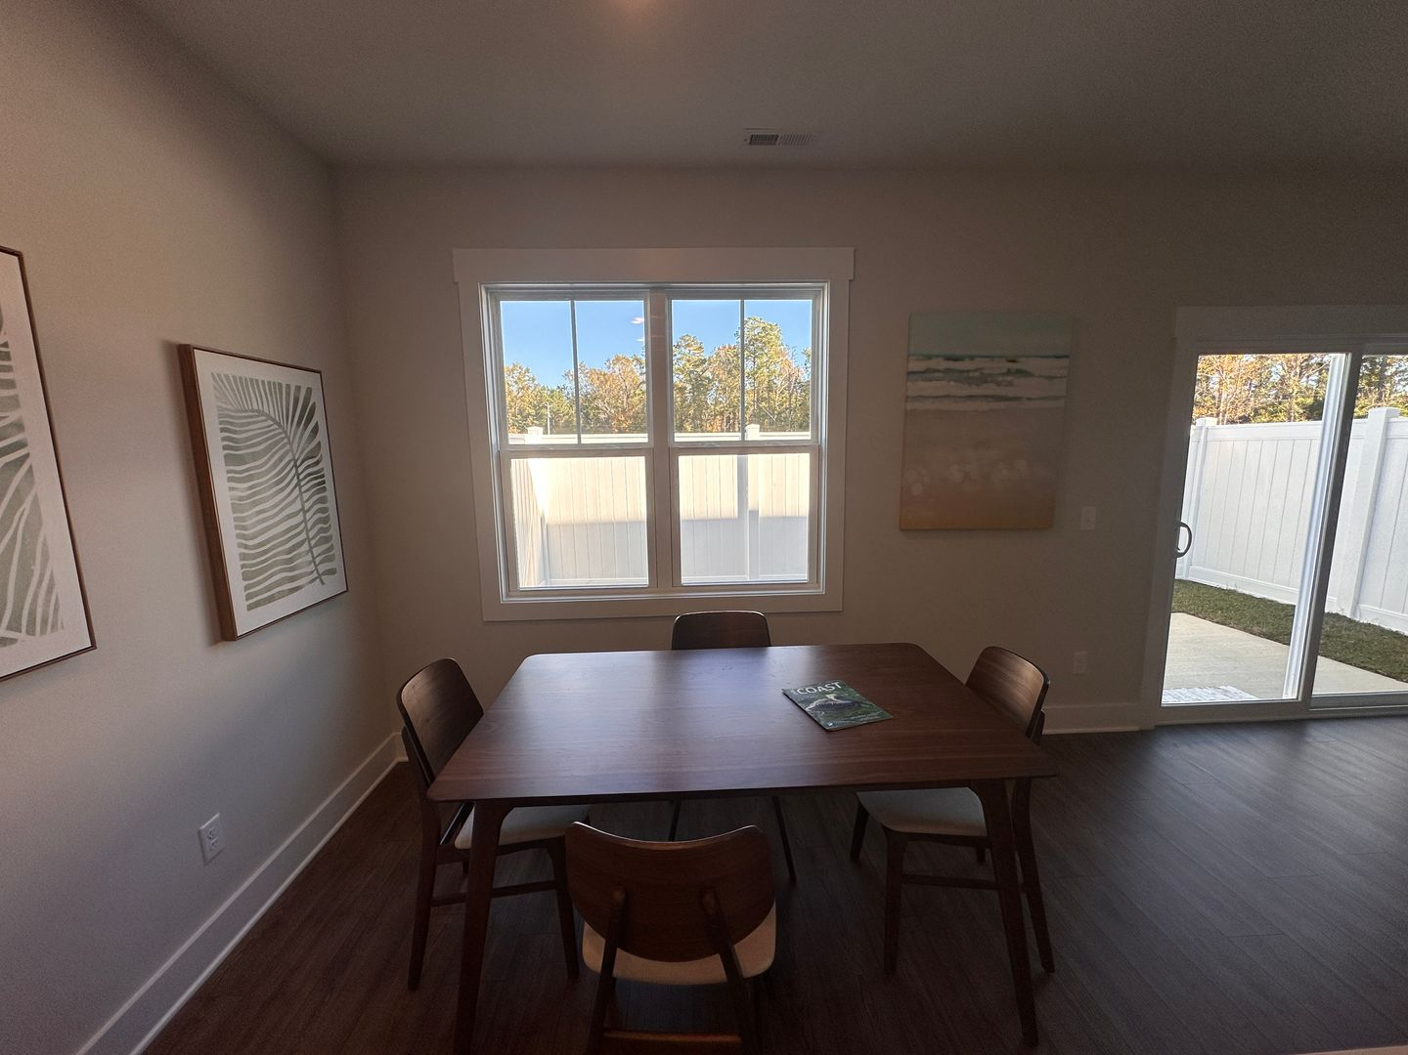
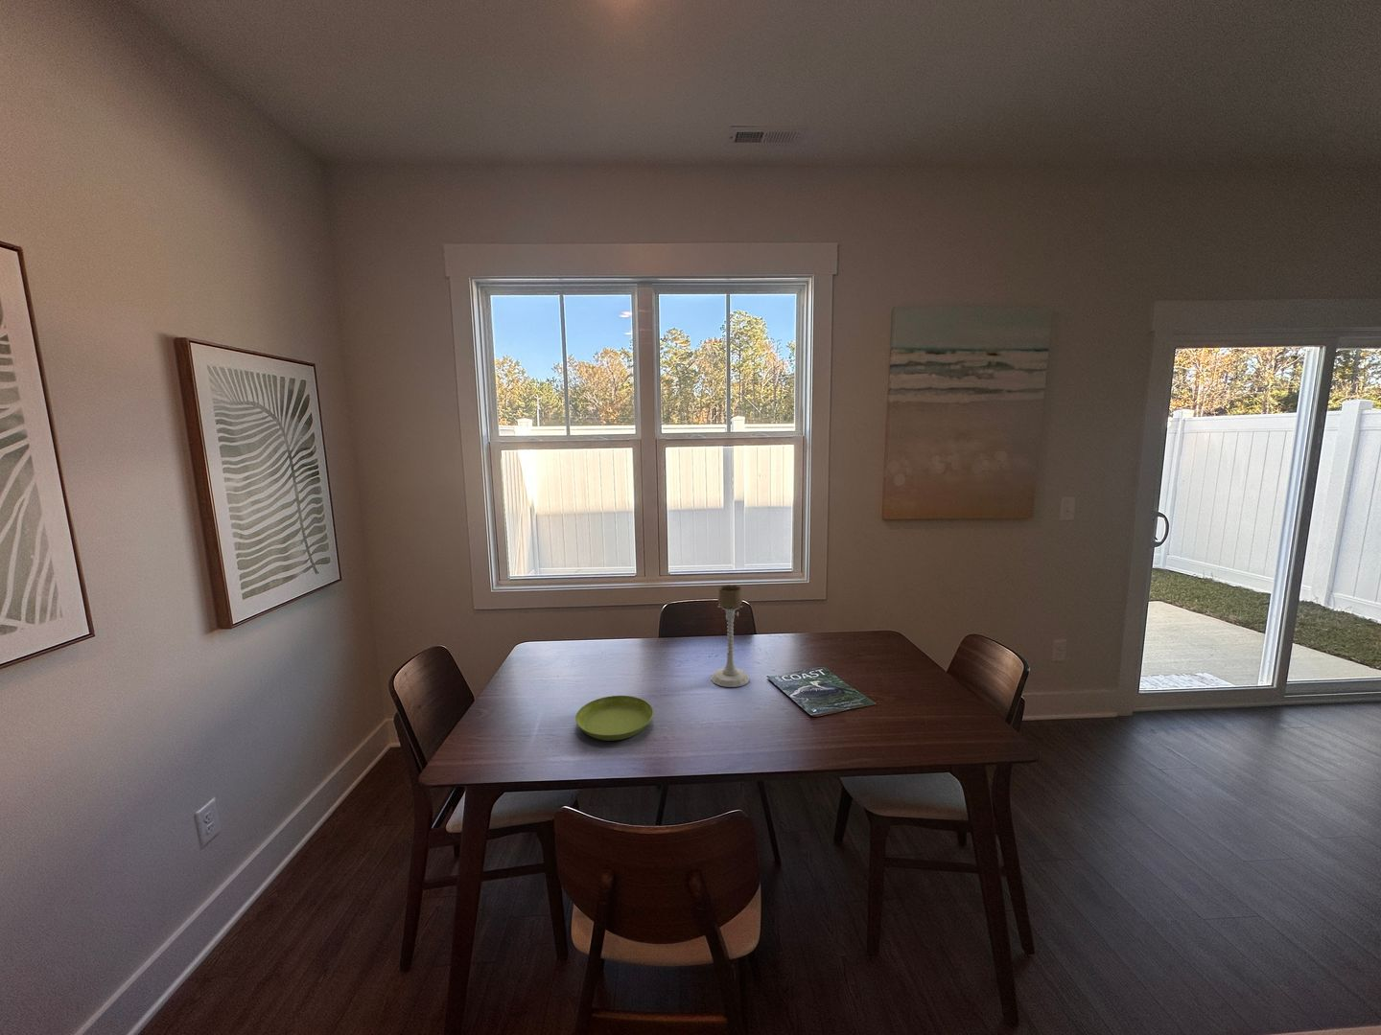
+ saucer (614, 719)
+ candle holder (730, 634)
